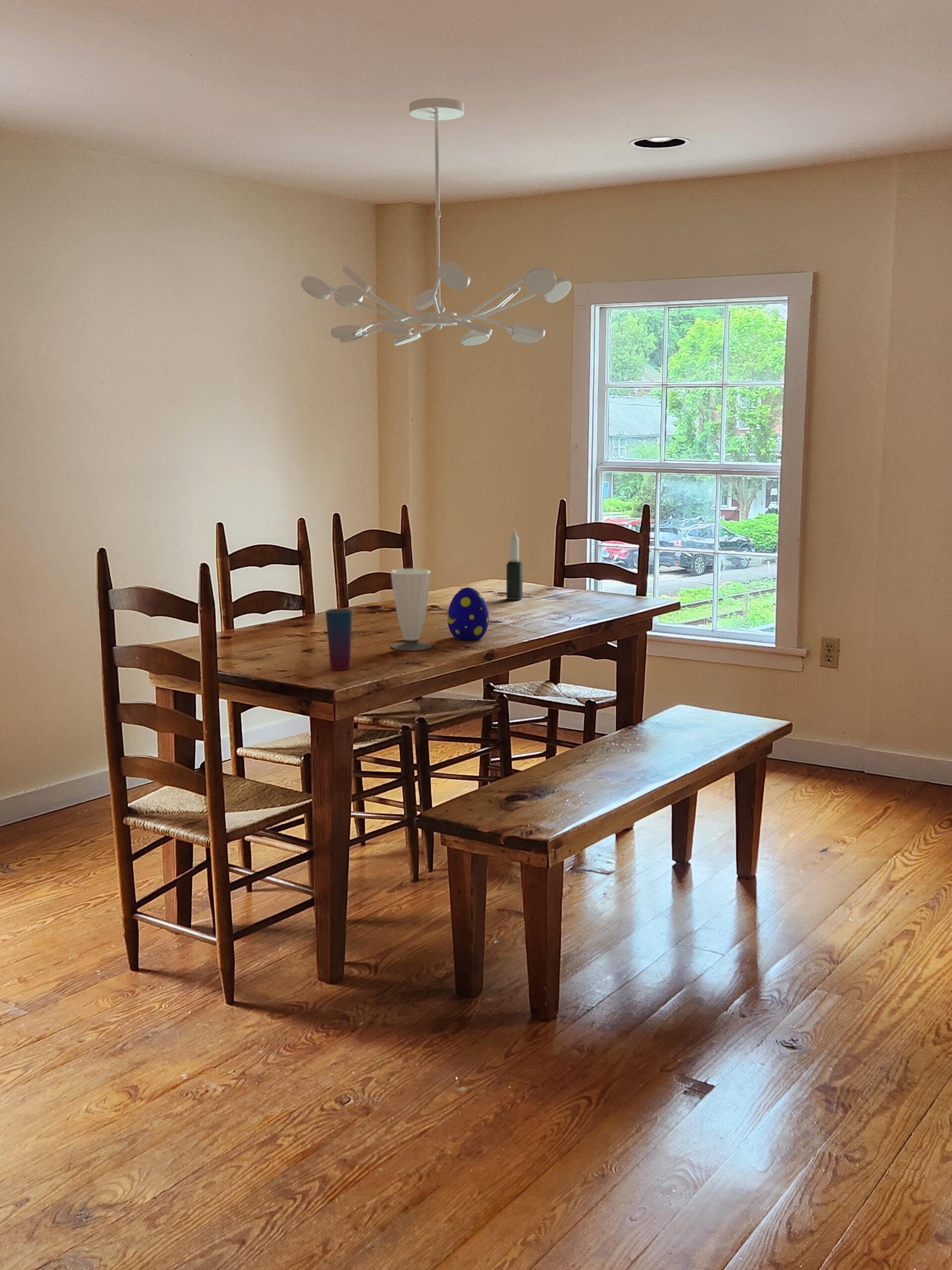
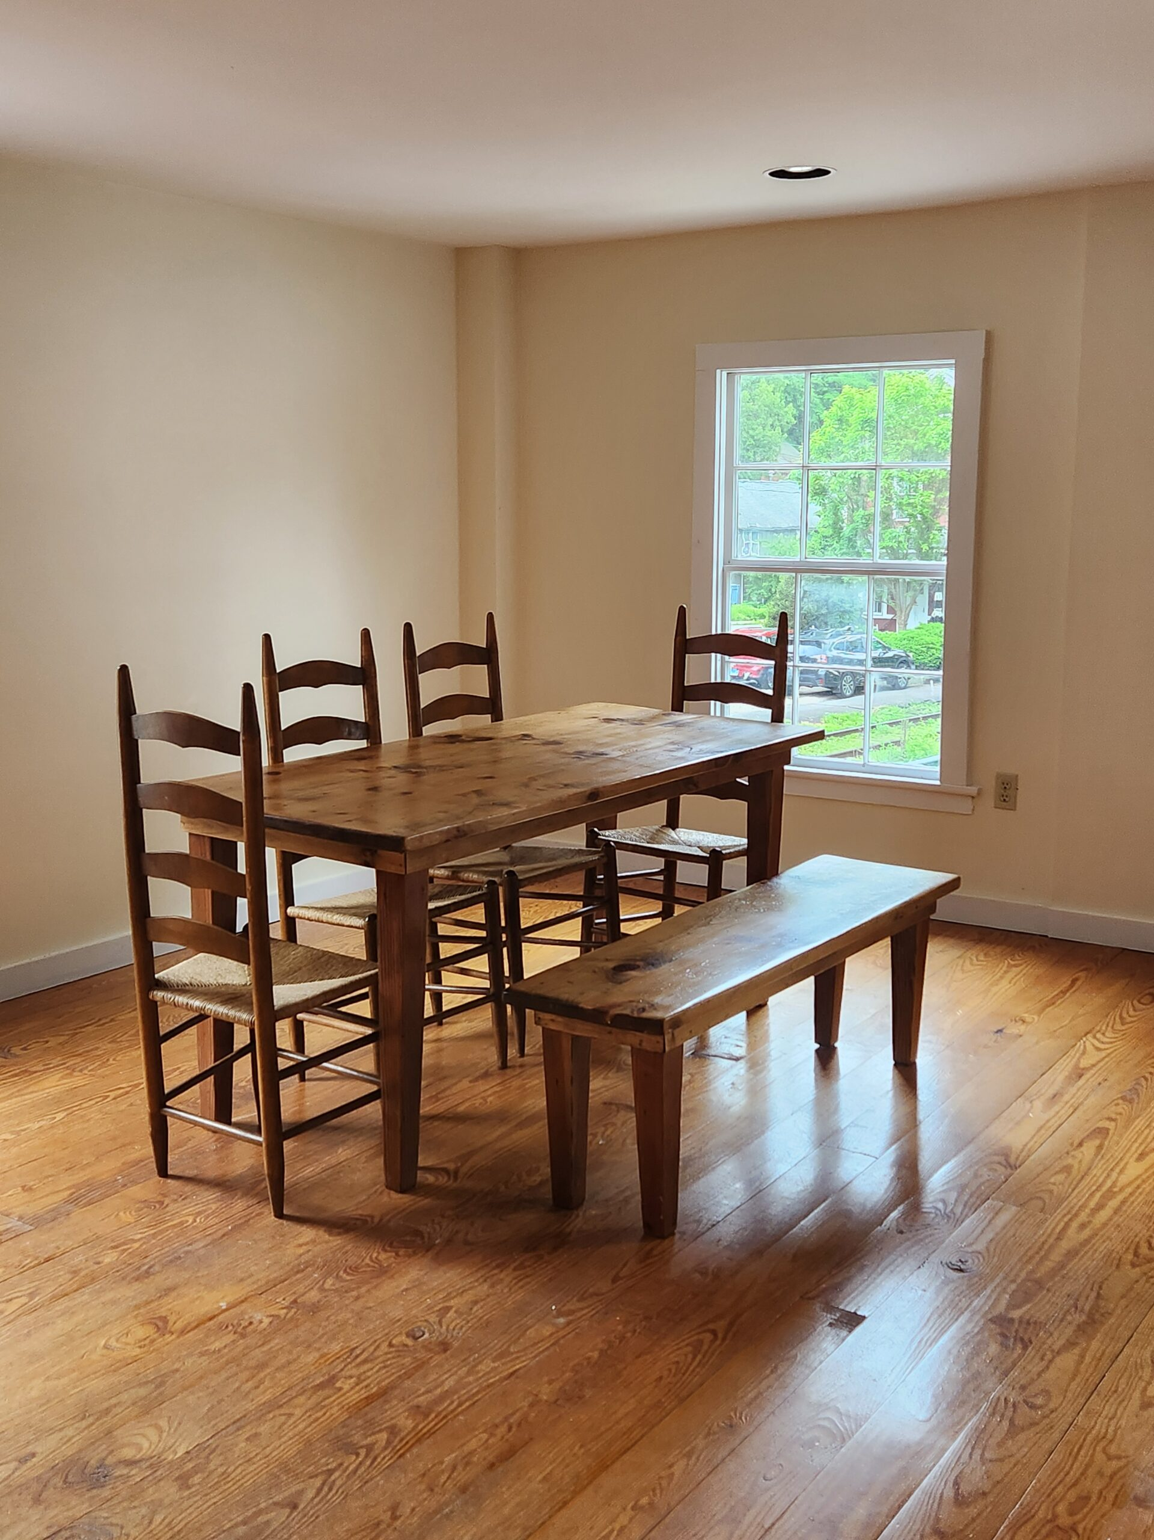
- cup (411, 609)
- chandelier (438, 225)
- decorative egg (468, 612)
- candle (514, 564)
- cup (339, 639)
